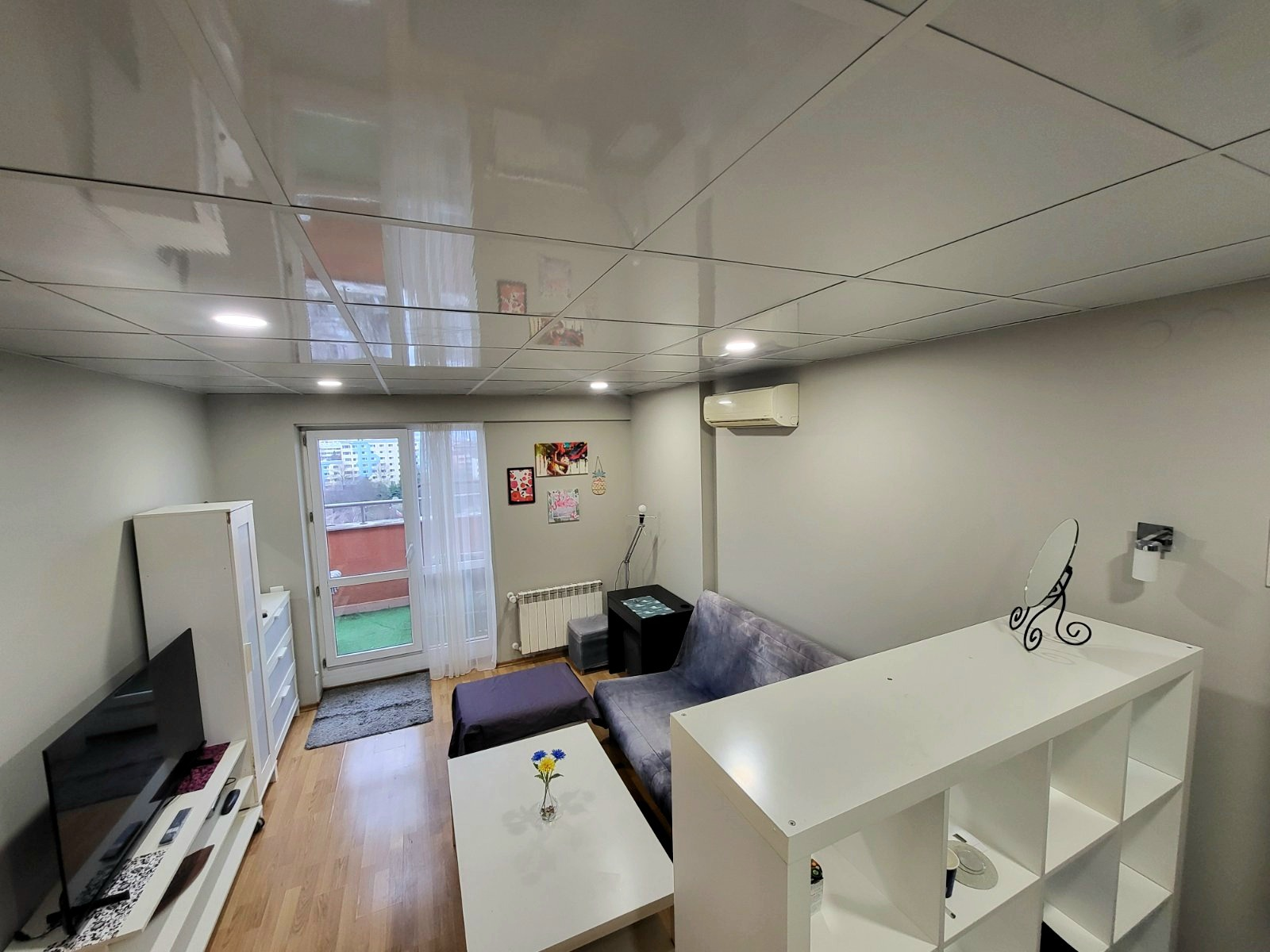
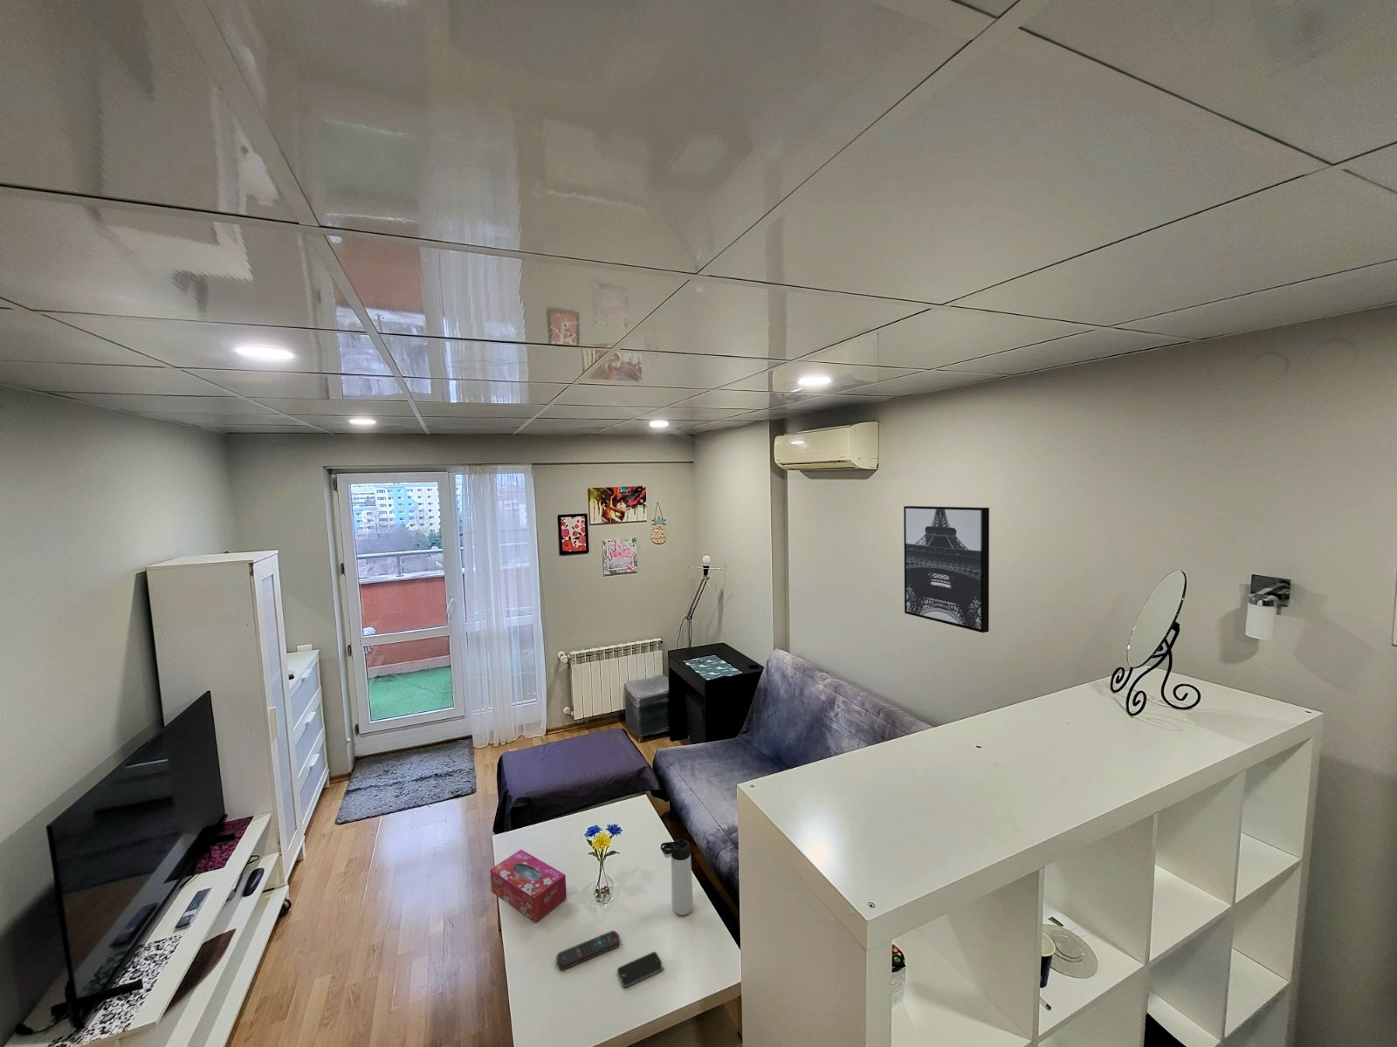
+ thermos bottle (676, 877)
+ smartphone (640, 969)
+ wall art (943, 564)
+ tissue box (527, 883)
+ remote control (588, 949)
